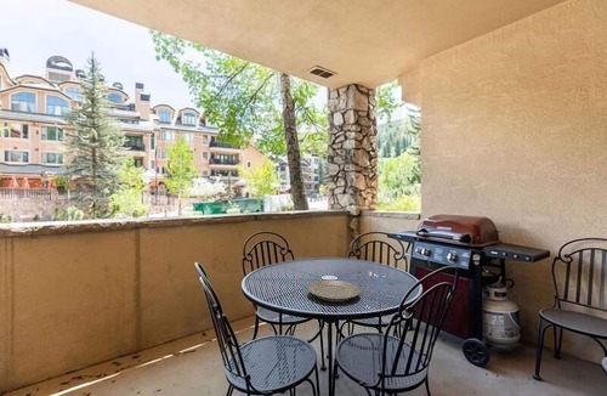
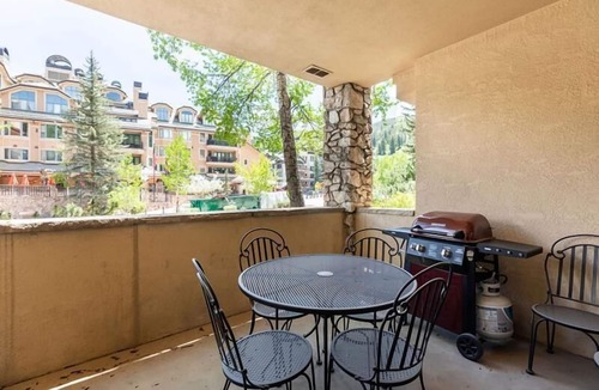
- plate (333, 292)
